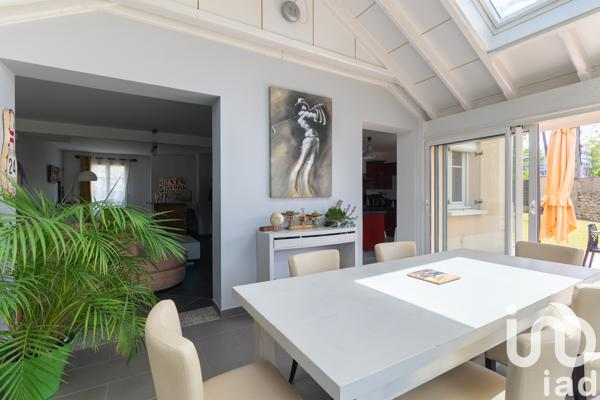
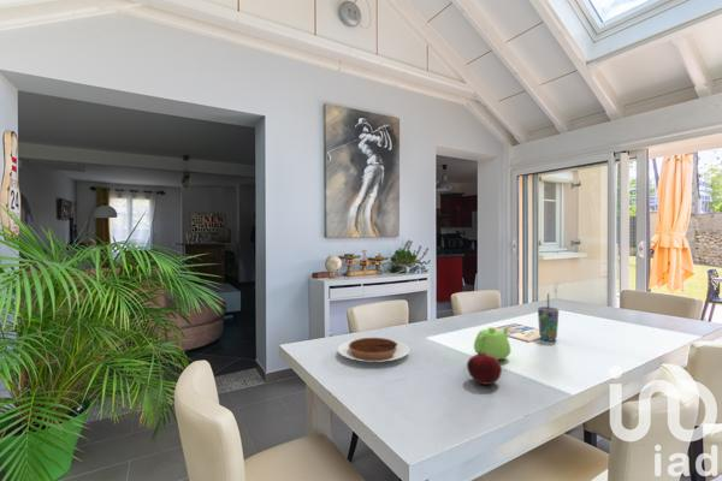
+ teapot (493, 342)
+ cup (548, 316)
+ fruit (484, 367)
+ chocolate tart (373, 349)
